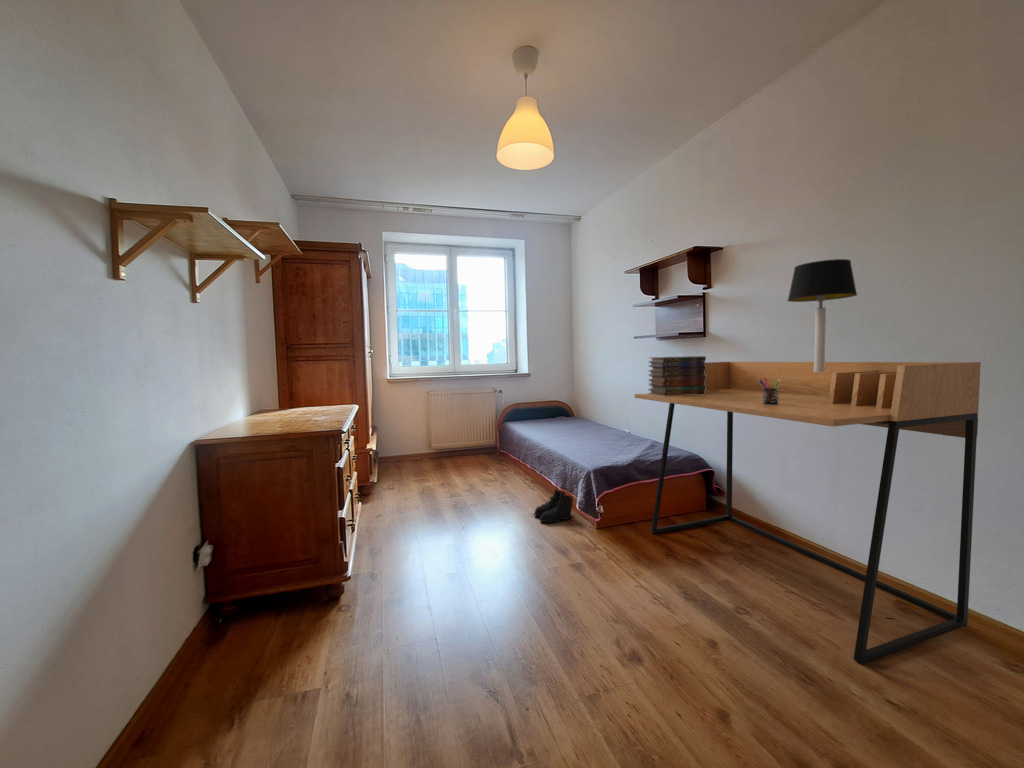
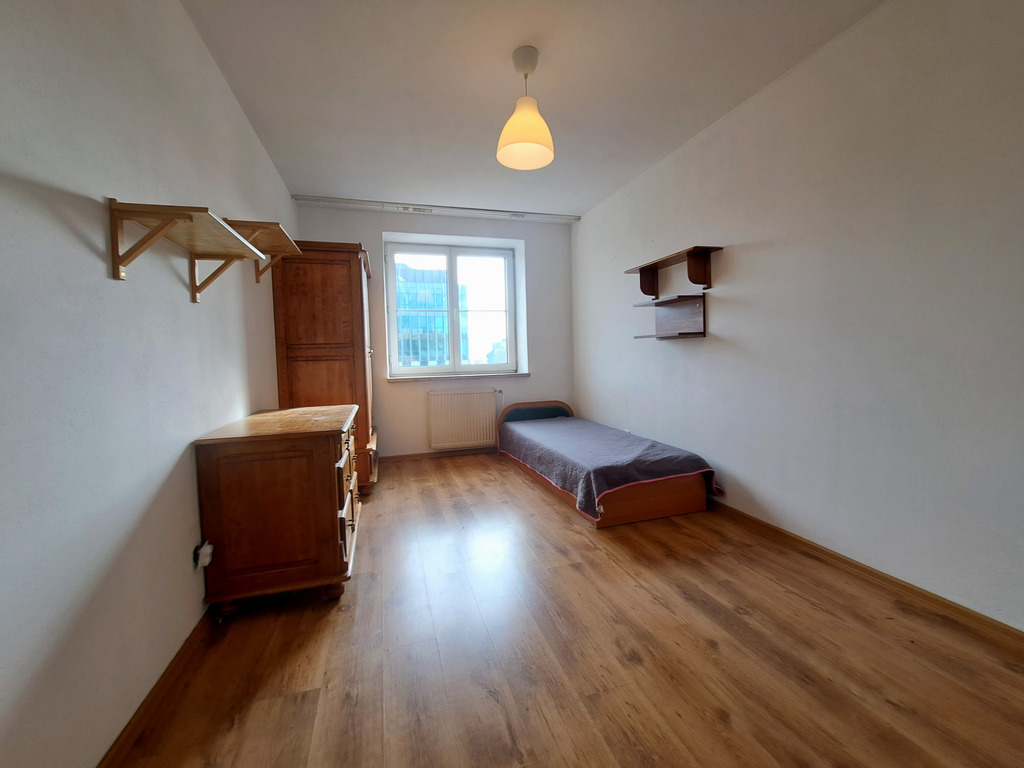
- desk (731, 469)
- boots (553, 504)
- book stack (676, 375)
- pen holder (771, 390)
- table lamp (819, 346)
